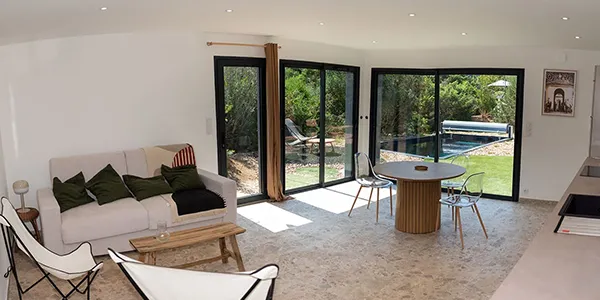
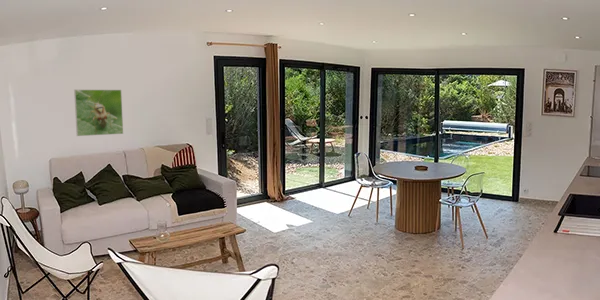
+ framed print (99, 112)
